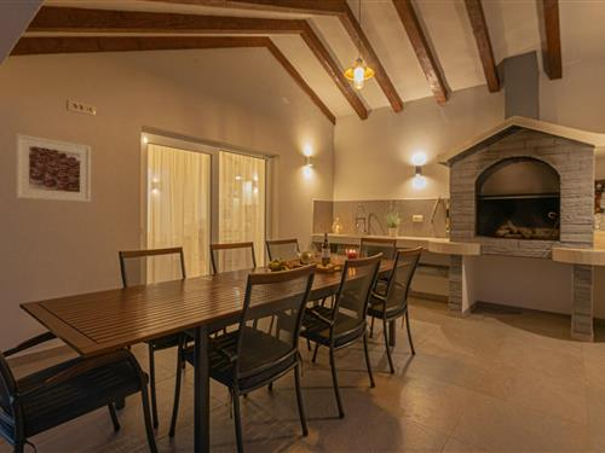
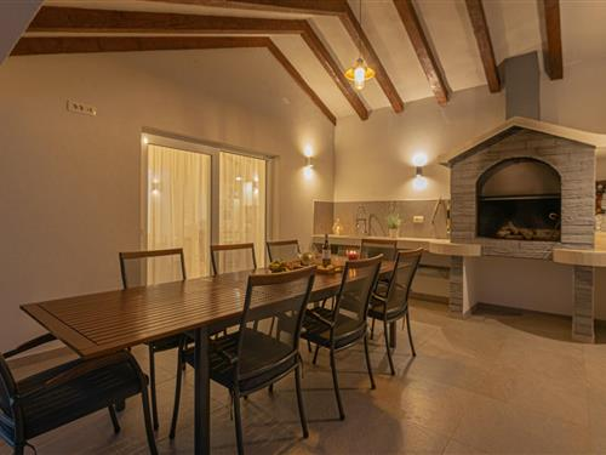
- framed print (56, 170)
